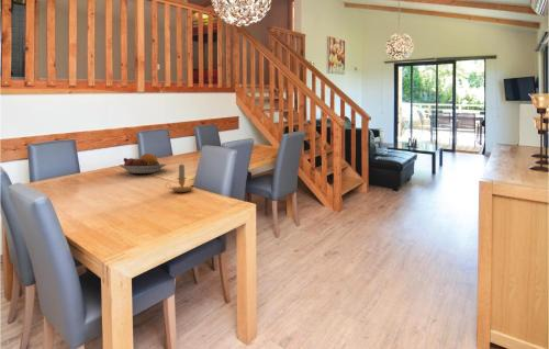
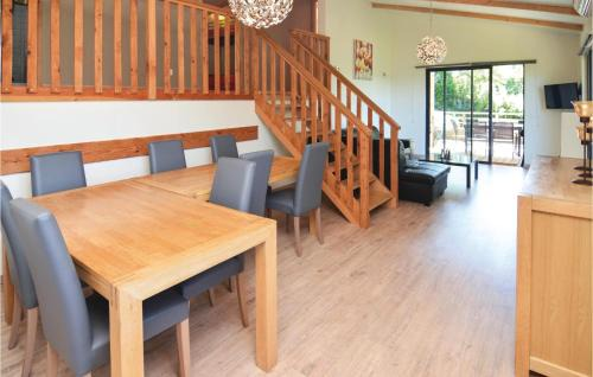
- candle (179, 177)
- fruit bowl (143, 162)
